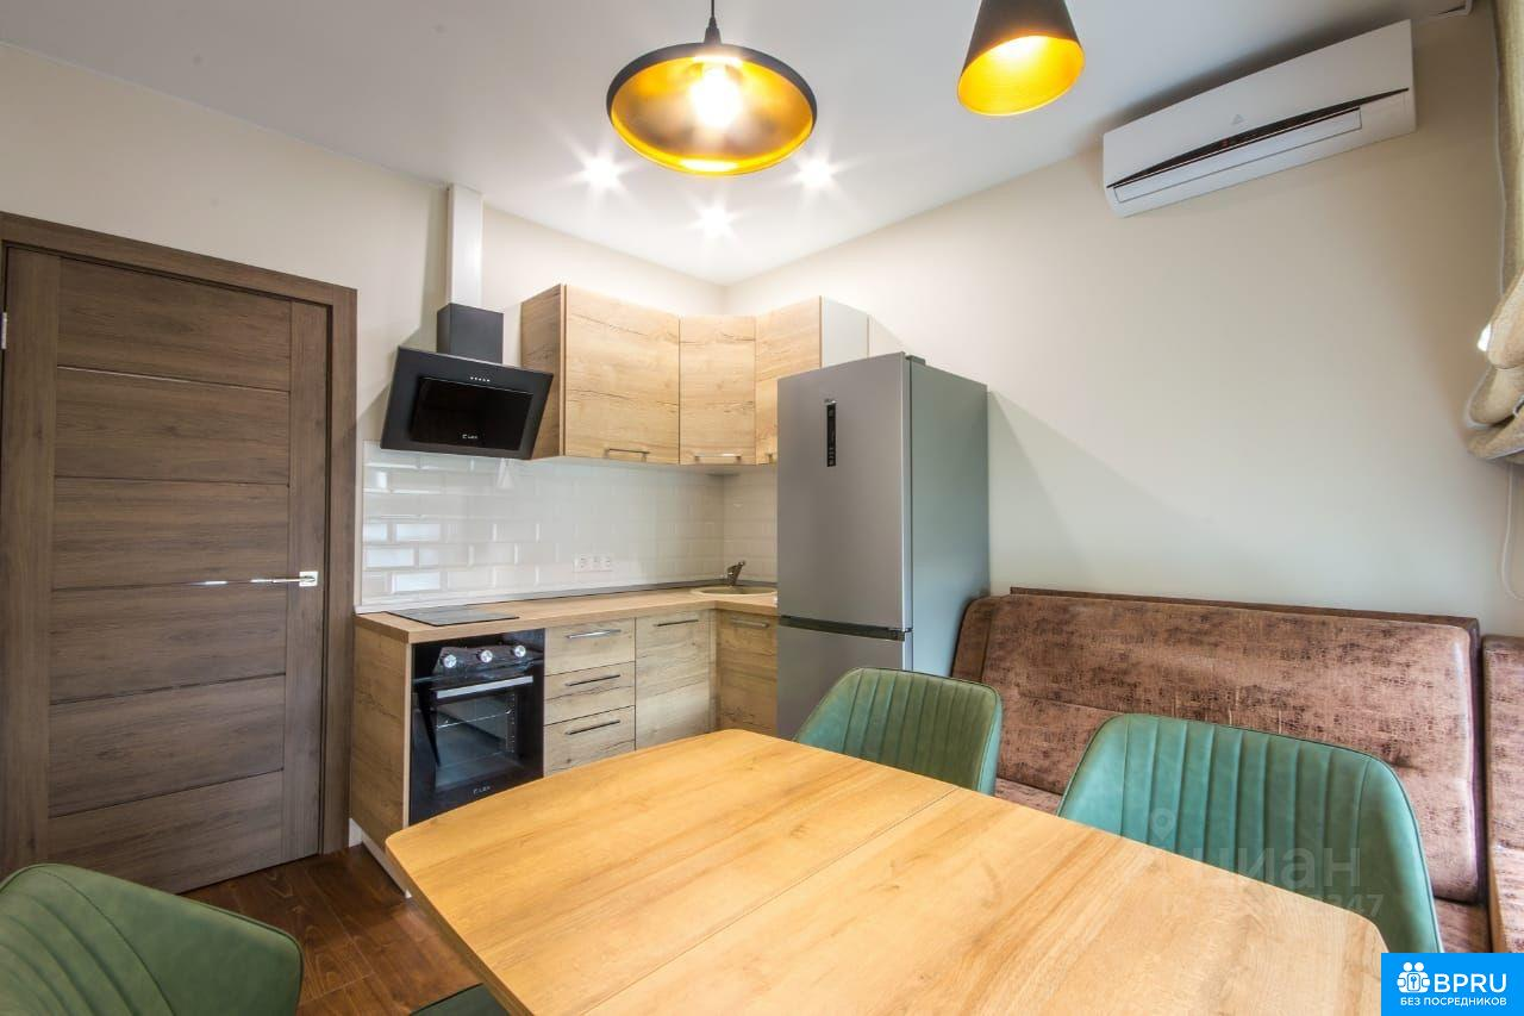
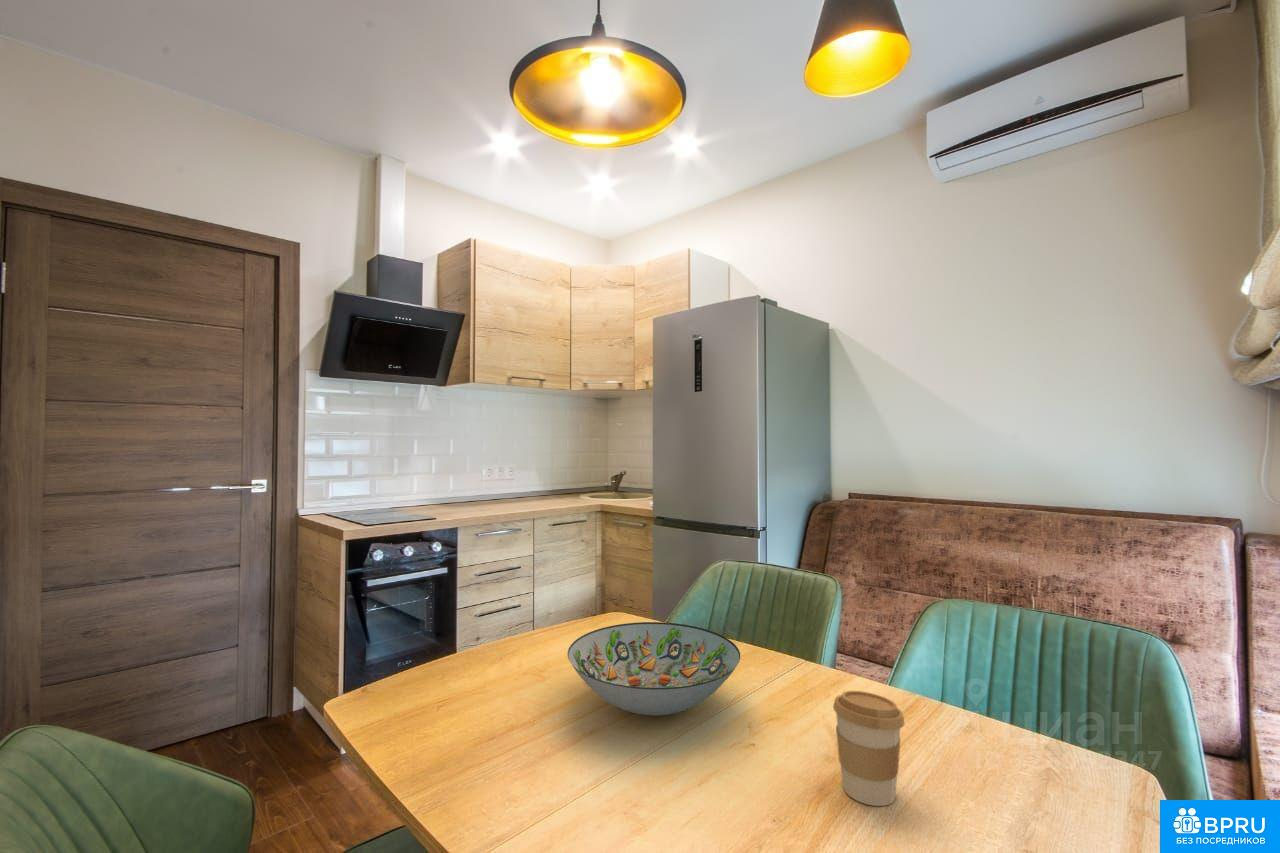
+ decorative bowl (653, 676)
+ coffee cup (868, 743)
